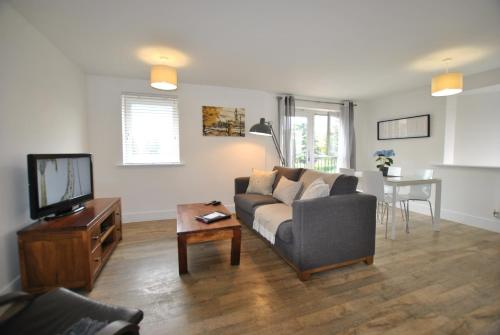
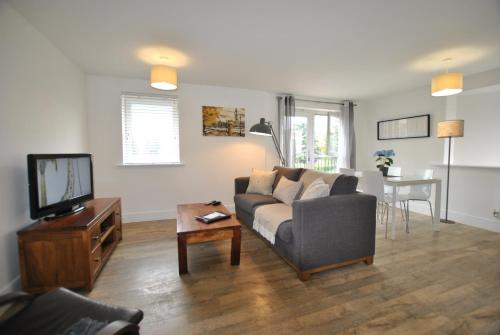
+ floor lamp (448, 171)
